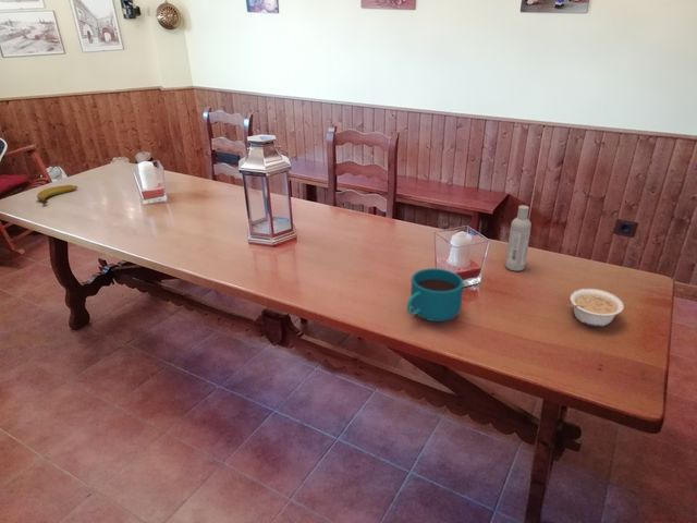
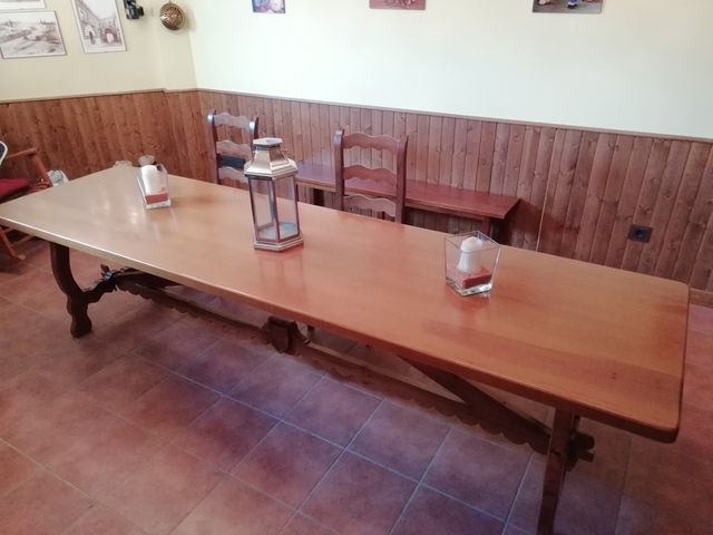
- fruit (58, 193)
- bottle (518, 238)
- cup (430, 299)
- legume (594, 308)
